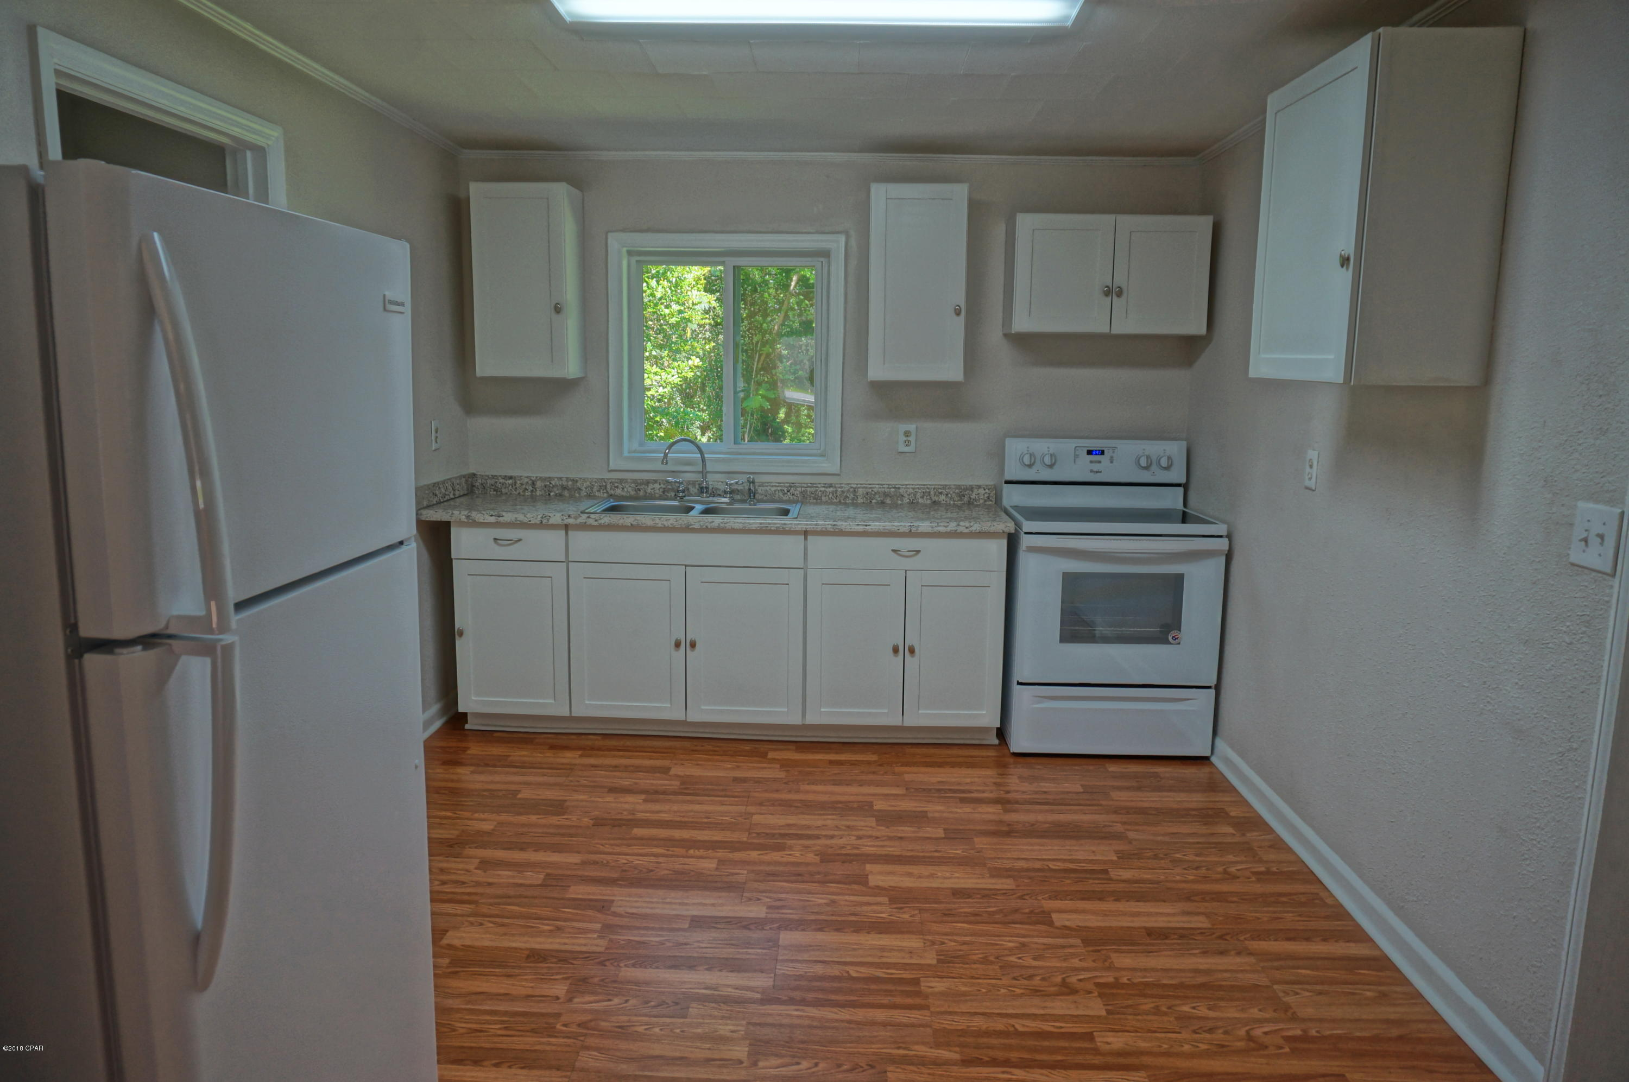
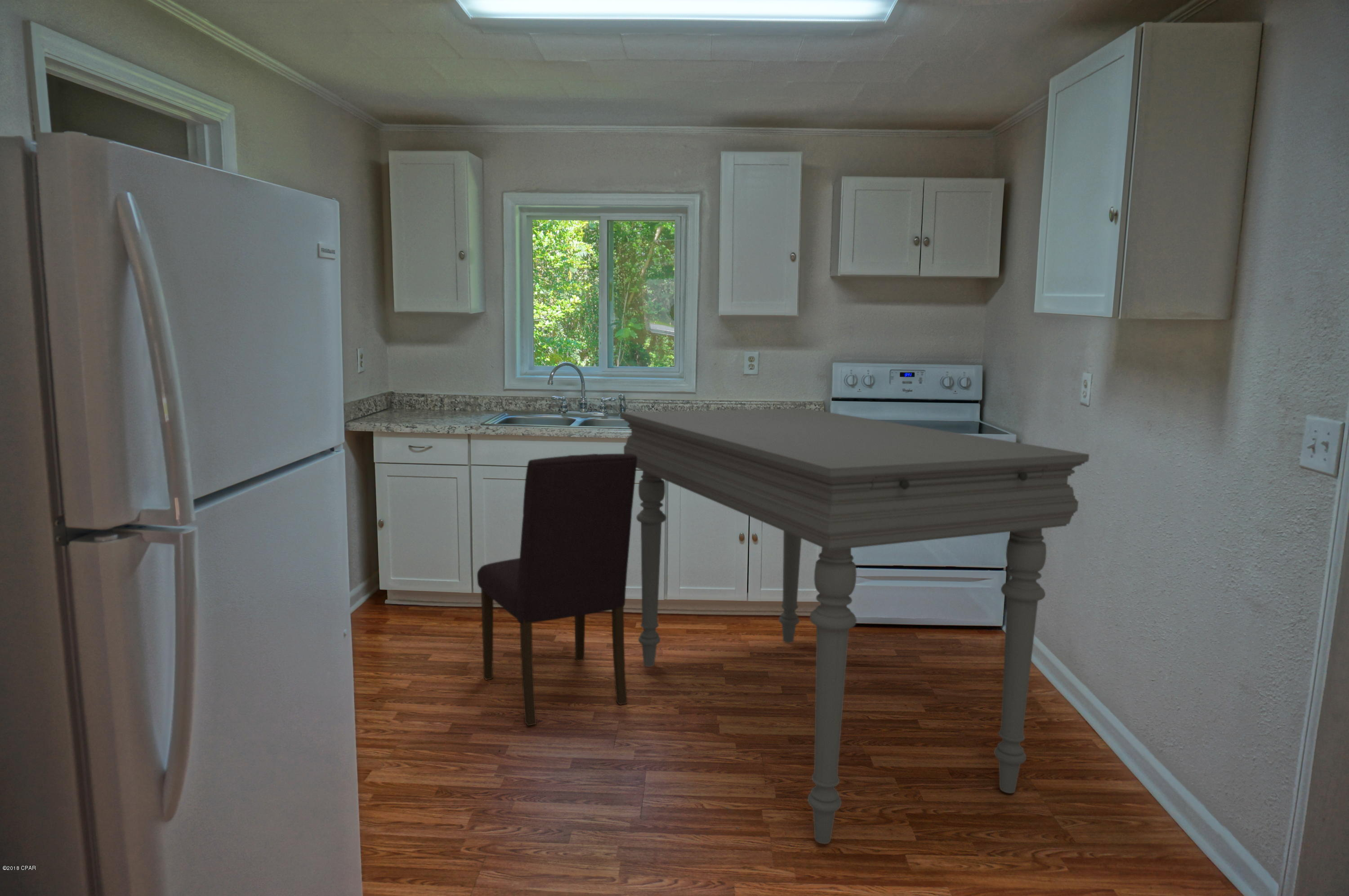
+ dining table (814, 578)
+ dining chair (557, 571)
